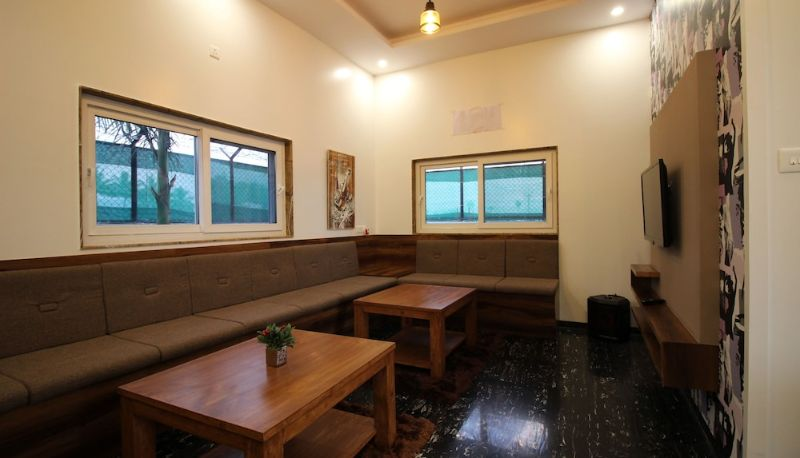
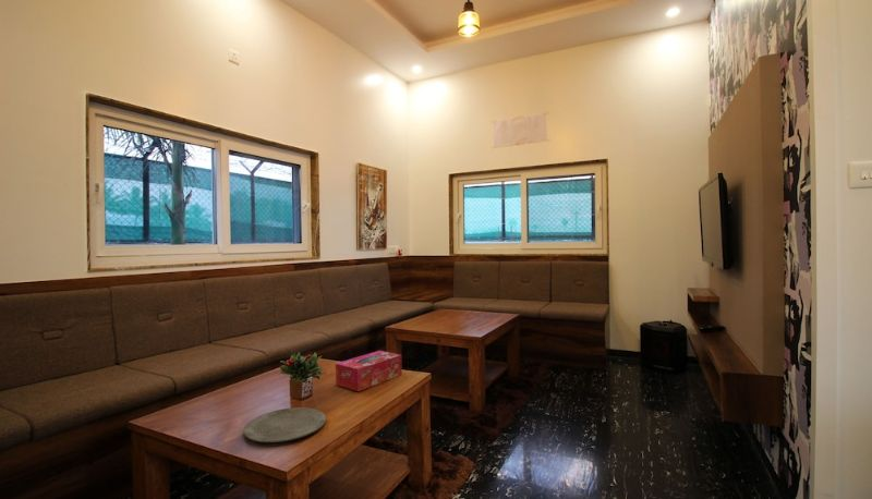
+ plate (286, 424)
+ tissue box (370, 368)
